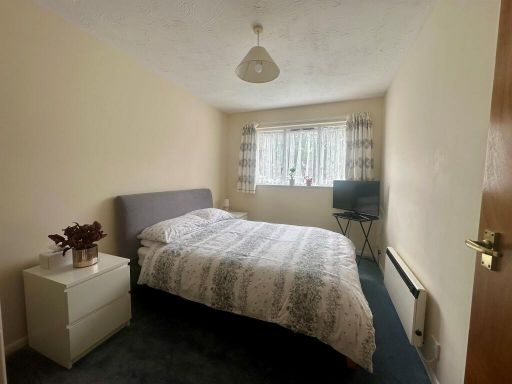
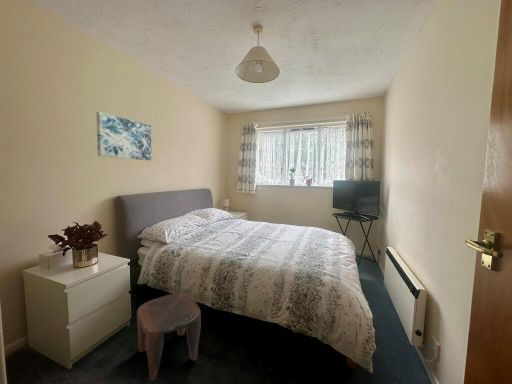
+ wall art (127, 139)
+ stool (169, 331)
